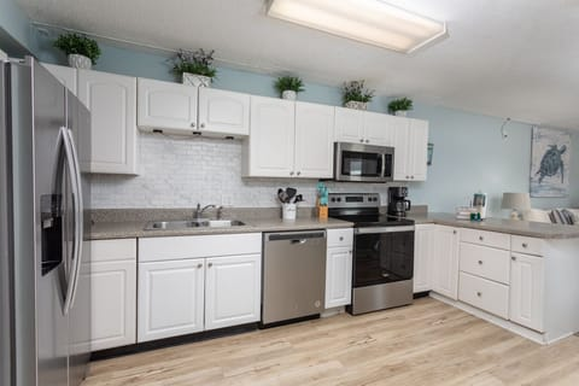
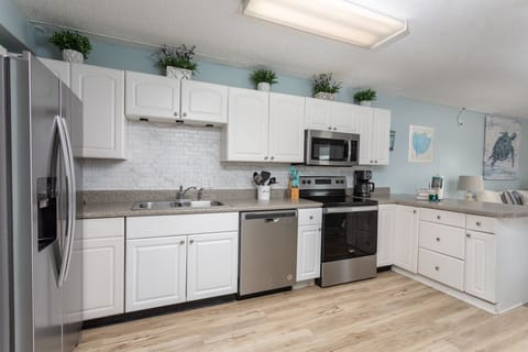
+ wall art (421, 144)
